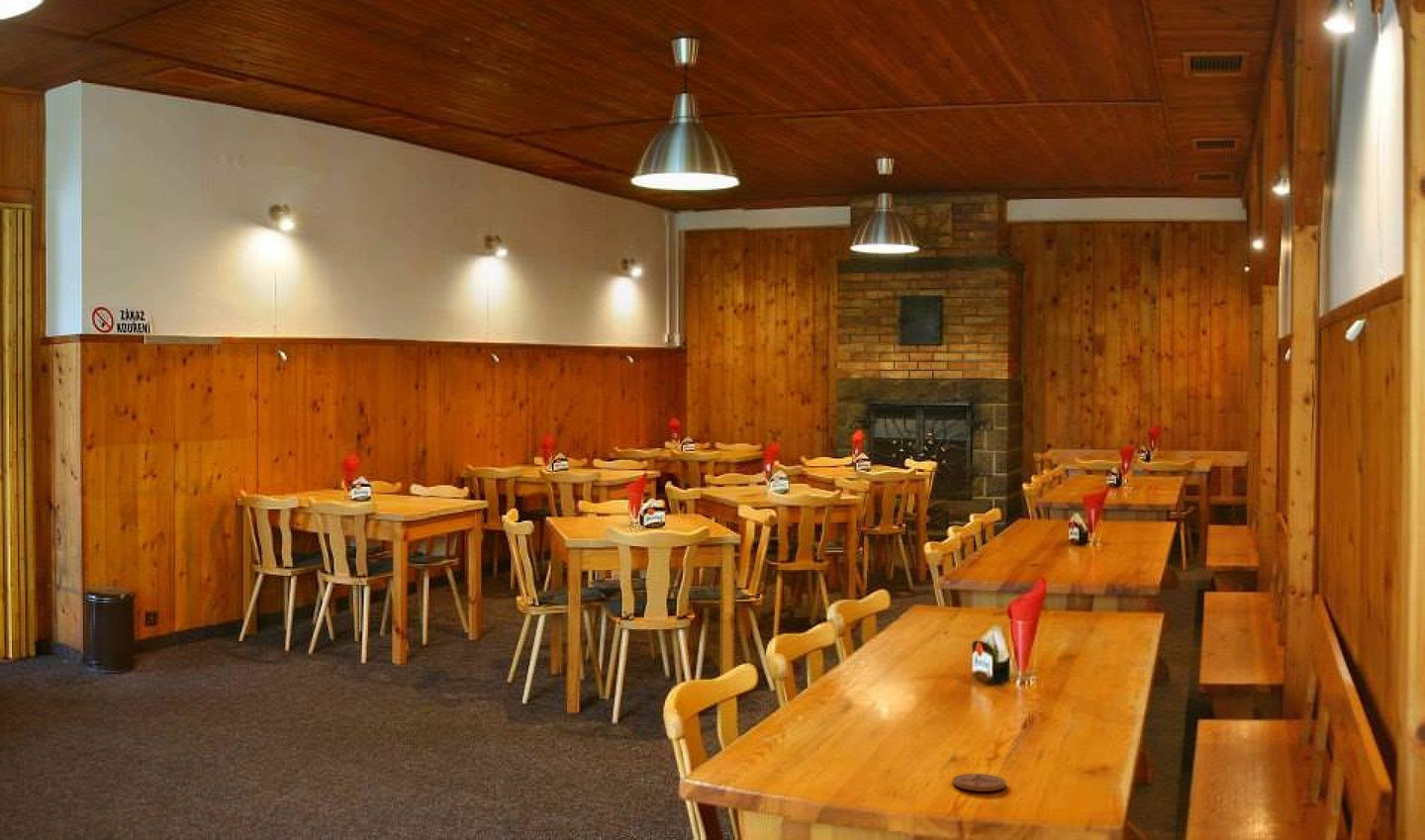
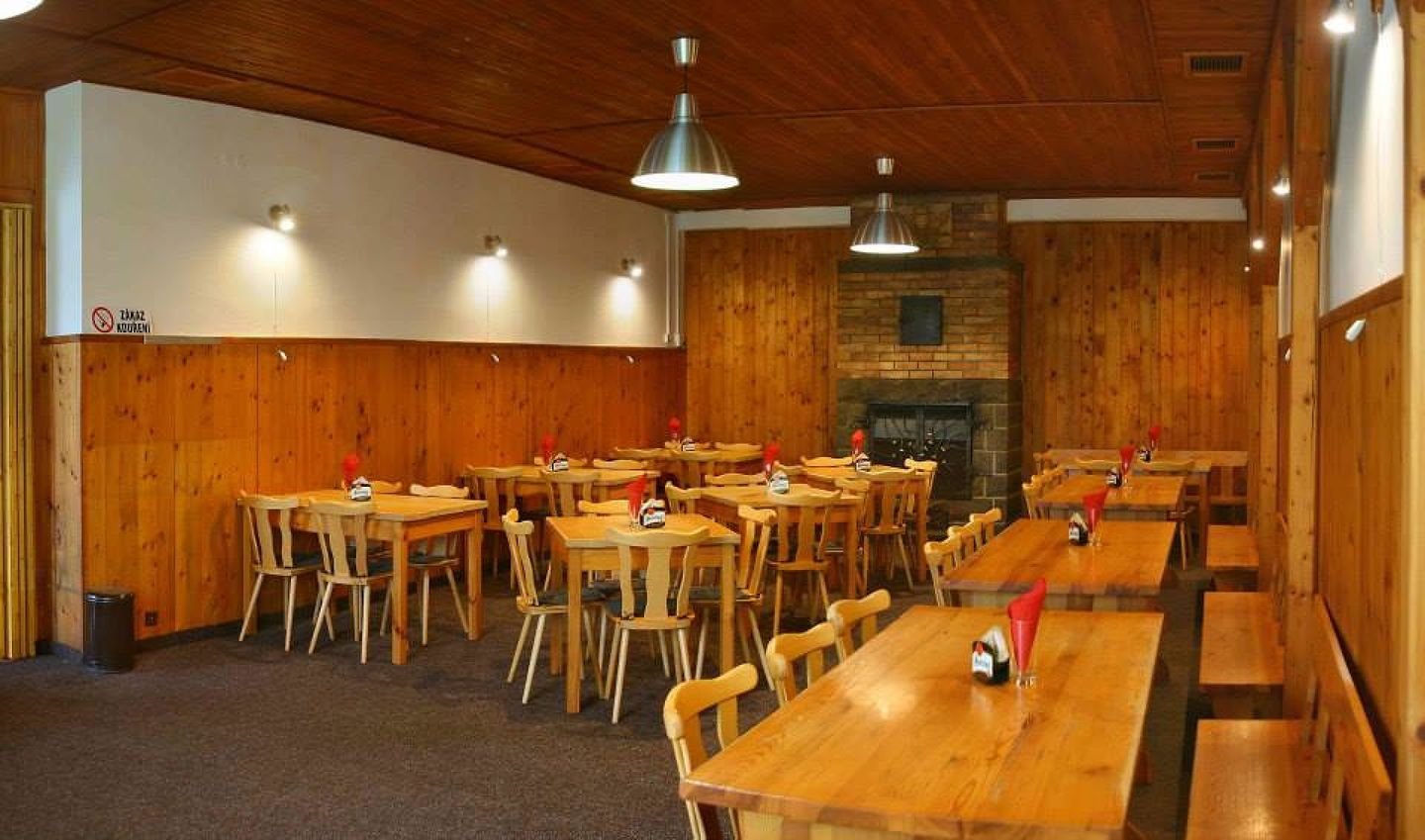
- coaster (979, 782)
